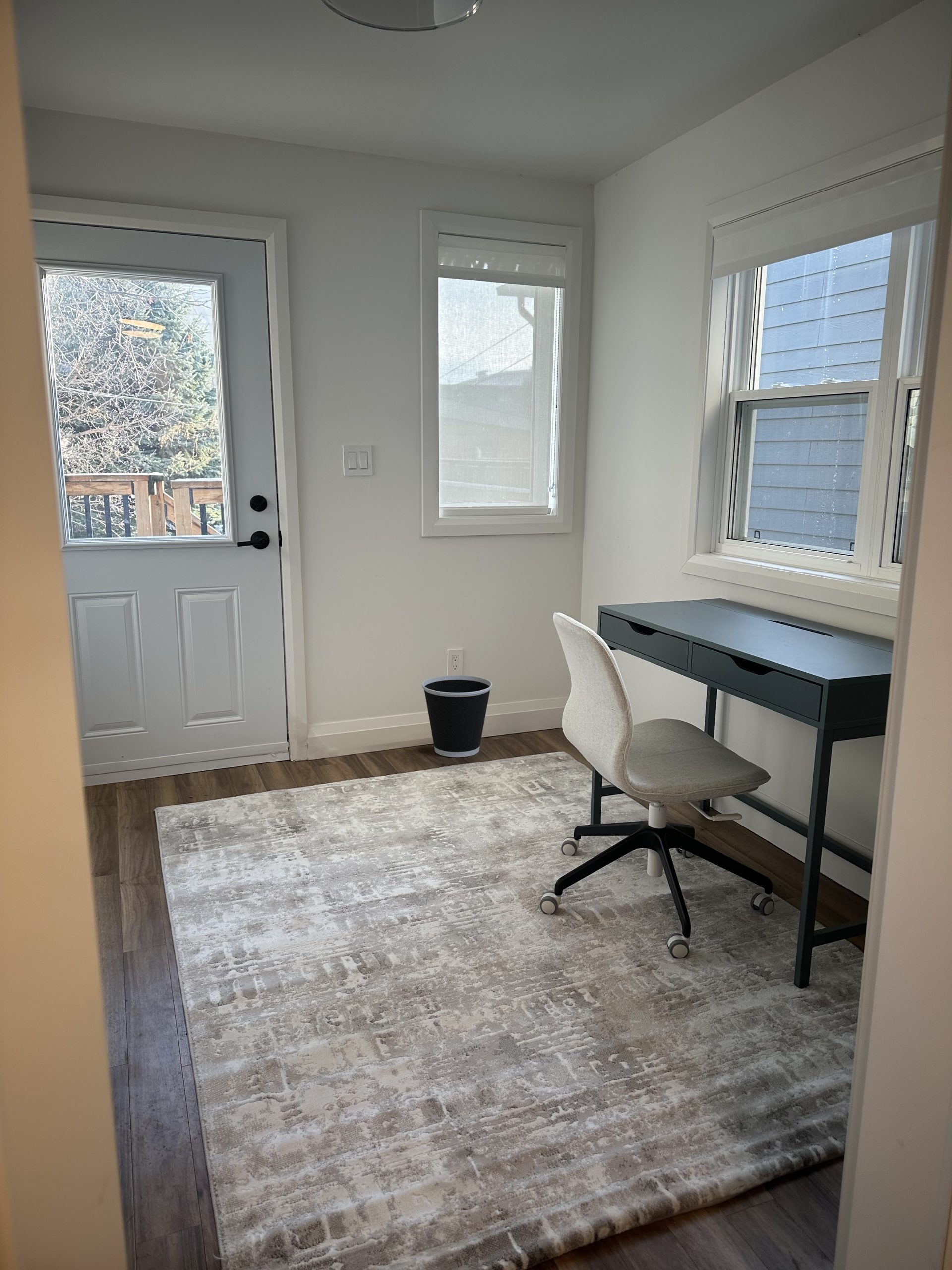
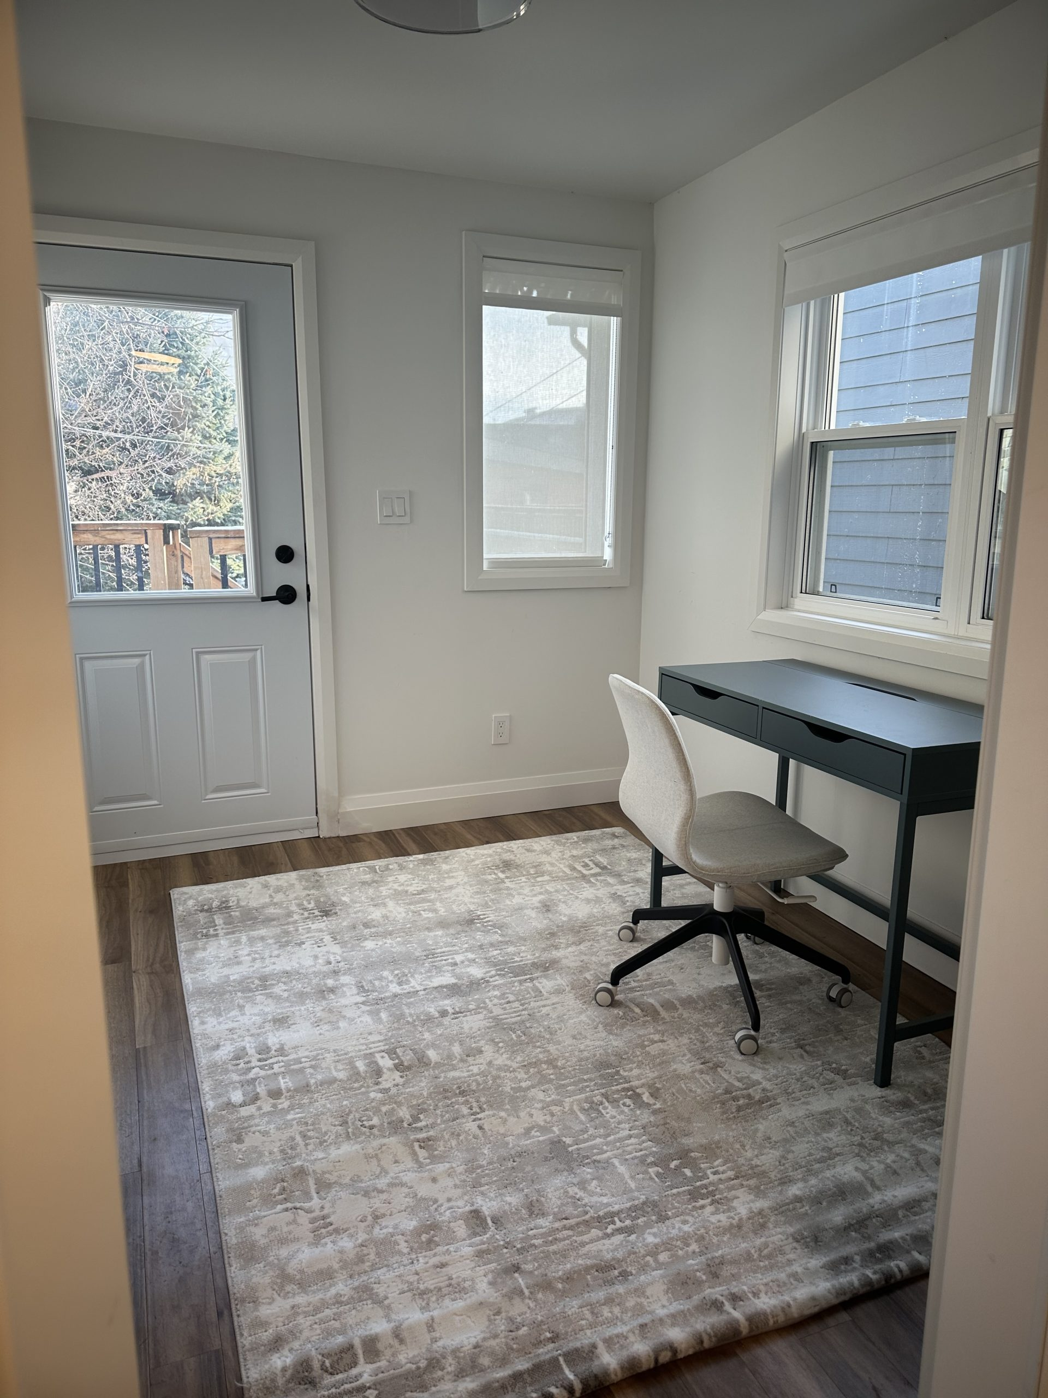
- wastebasket (457, 717)
